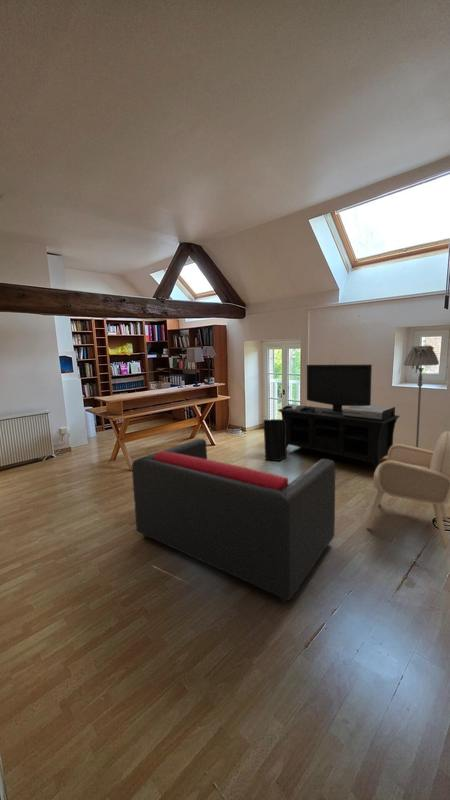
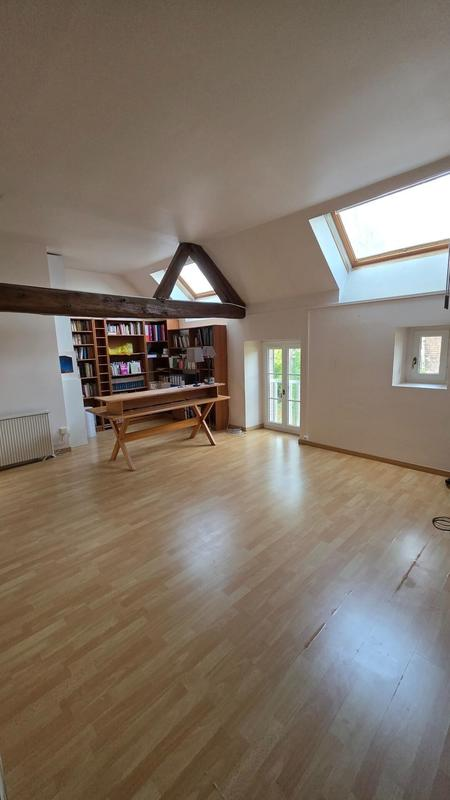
- sofa (231, 498)
- armchair (412, 478)
- floor lamp (418, 412)
- media console (333, 411)
- speaker (275, 438)
